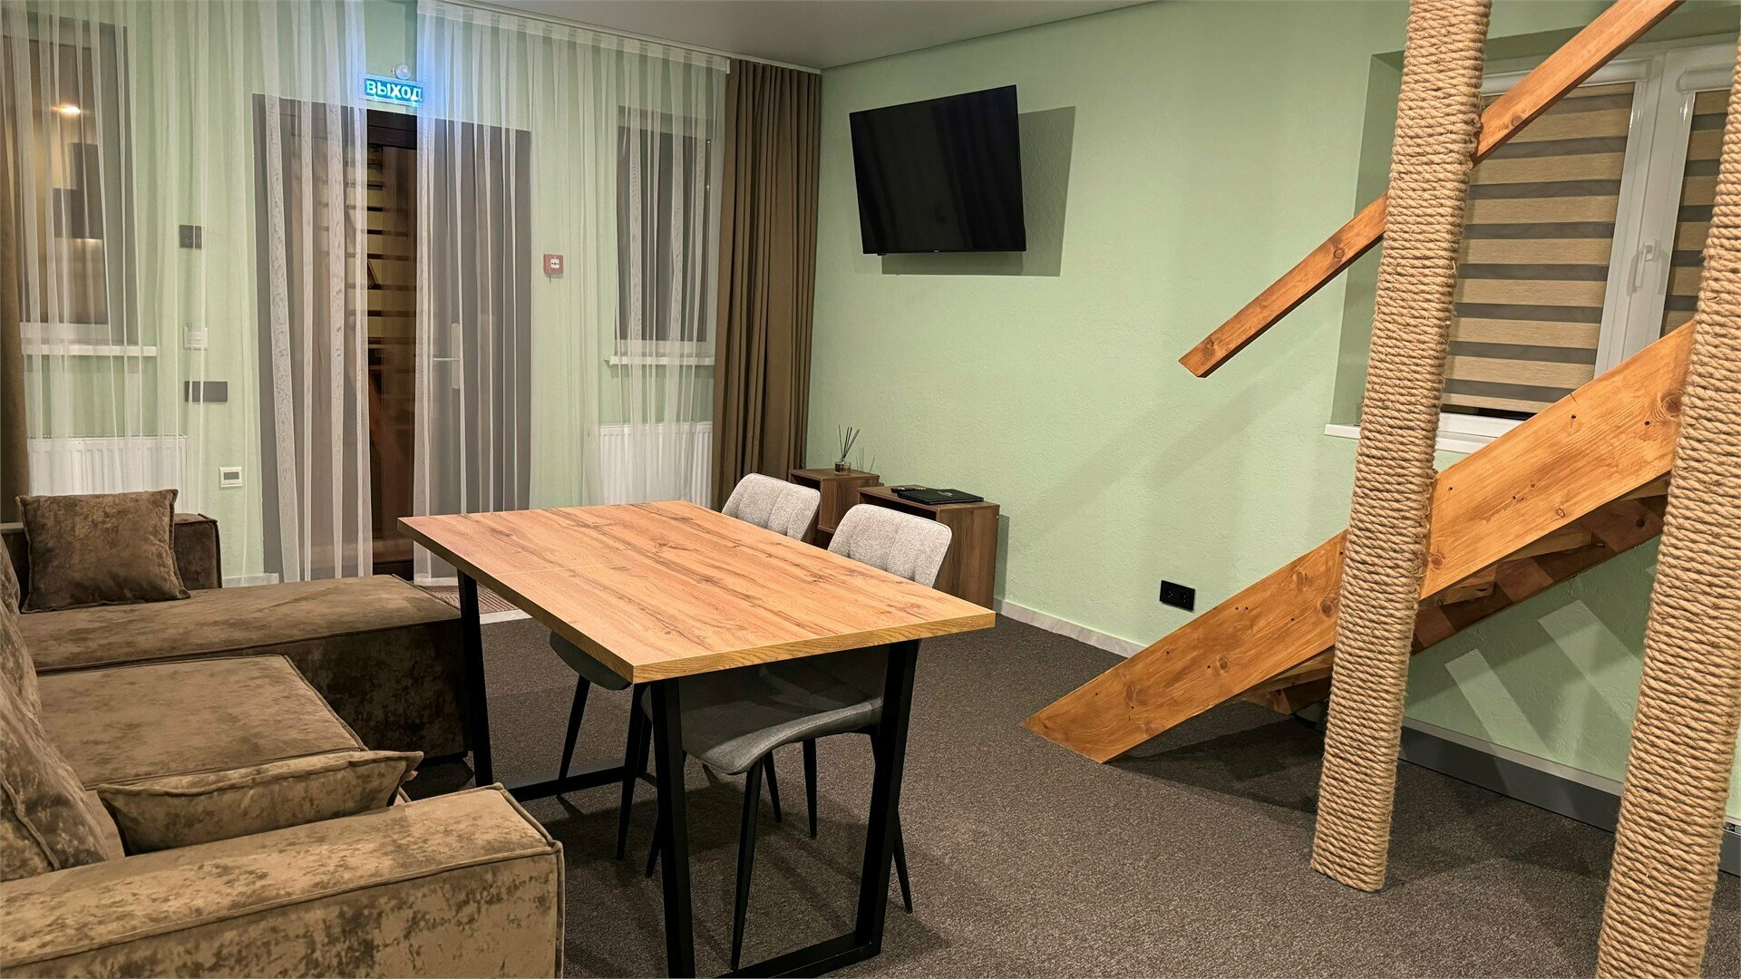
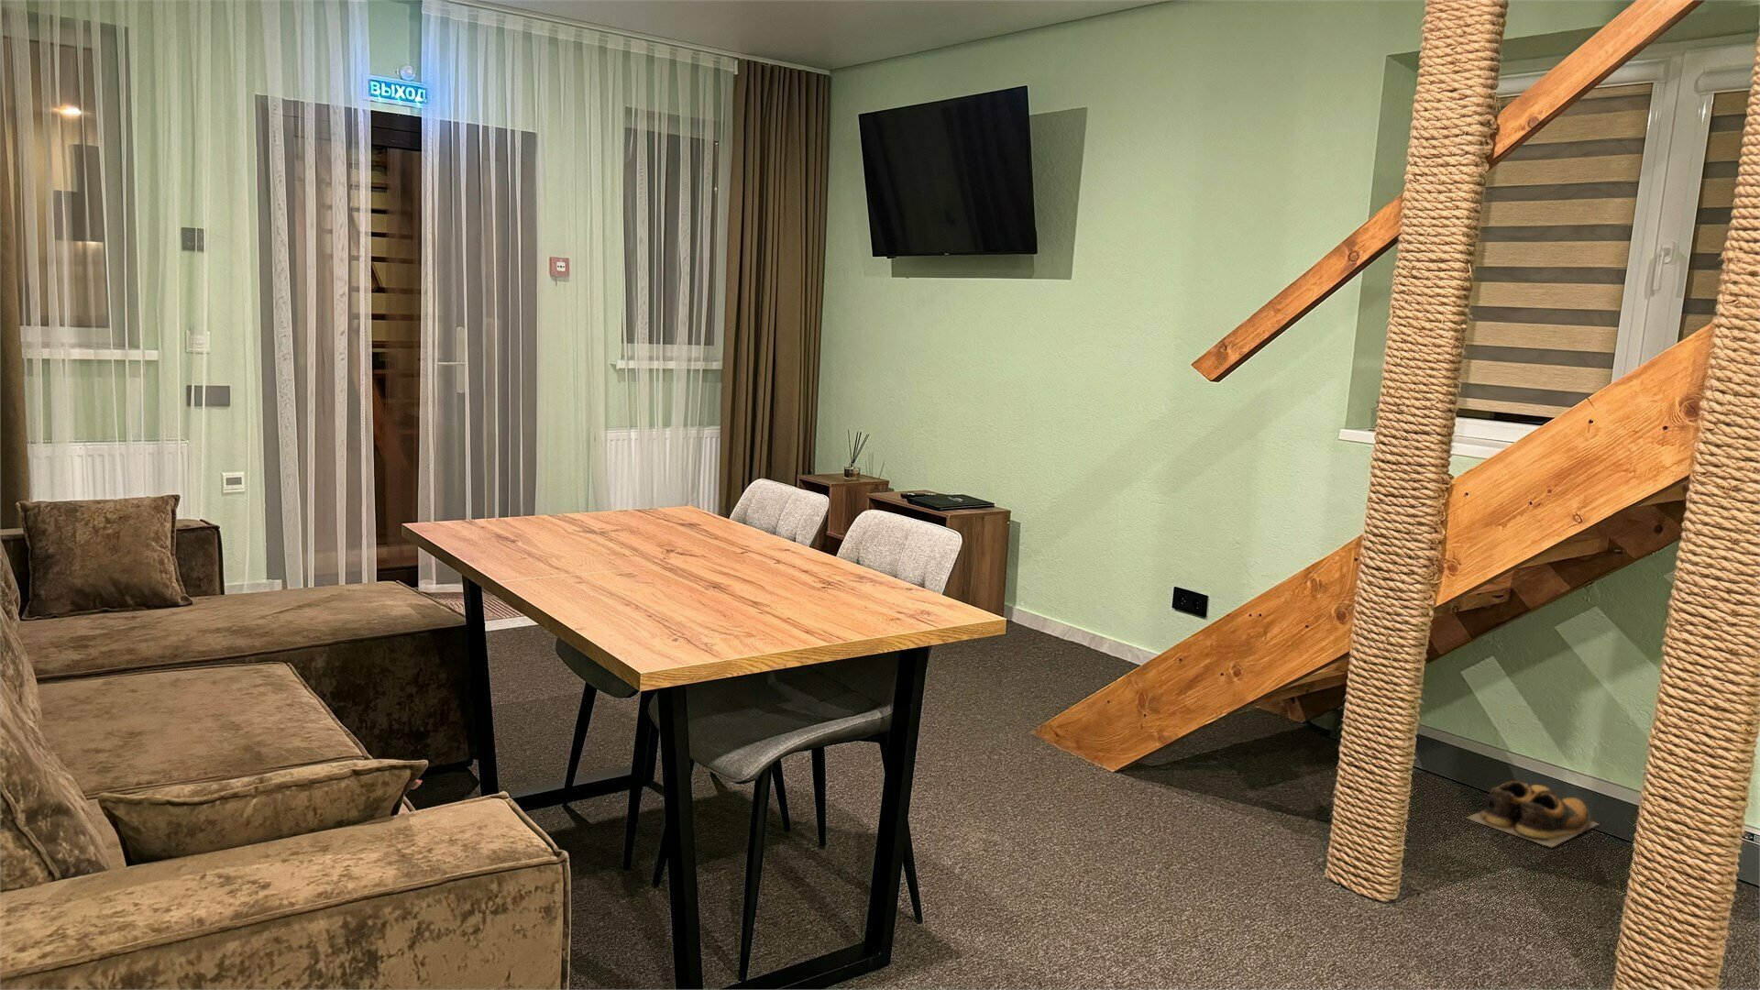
+ shoes (1534, 803)
